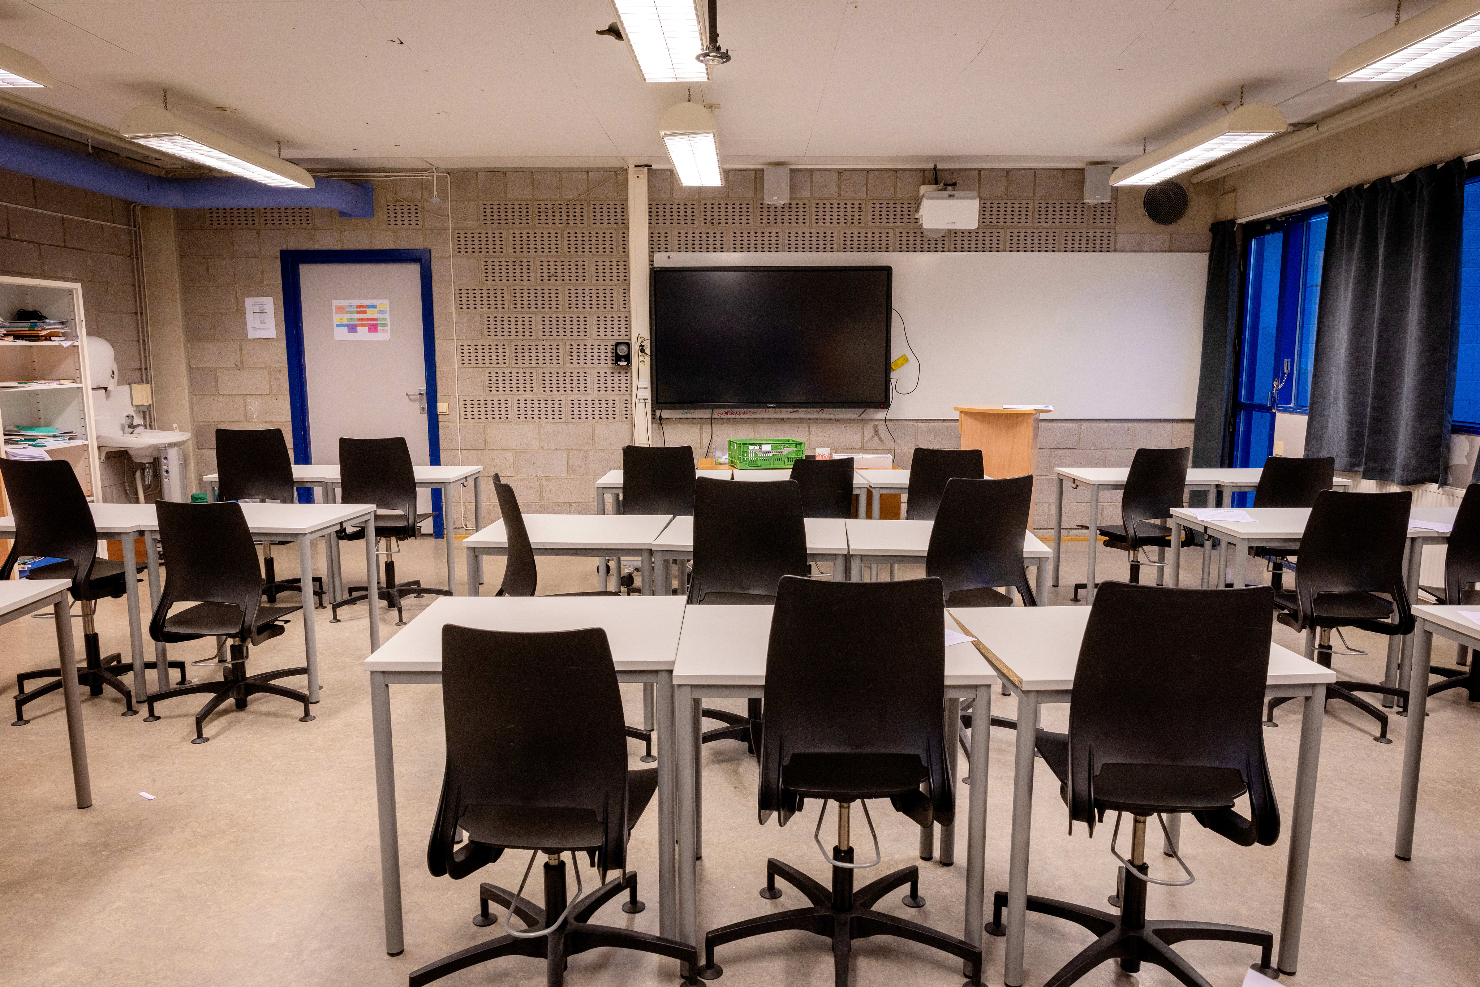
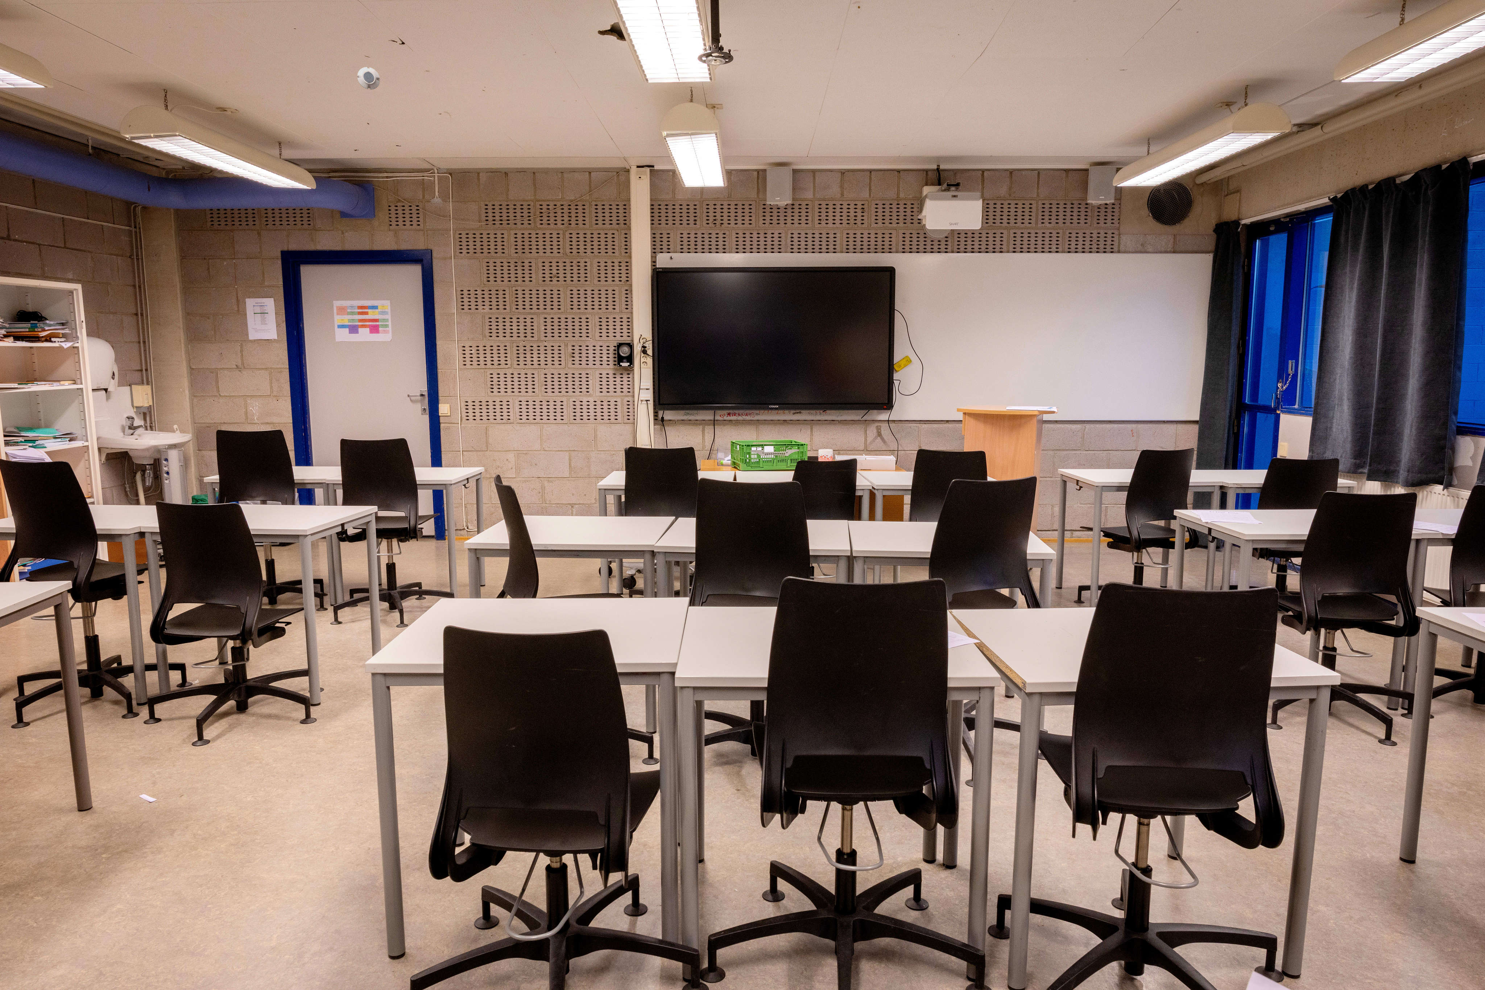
+ smoke detector (369, 77)
